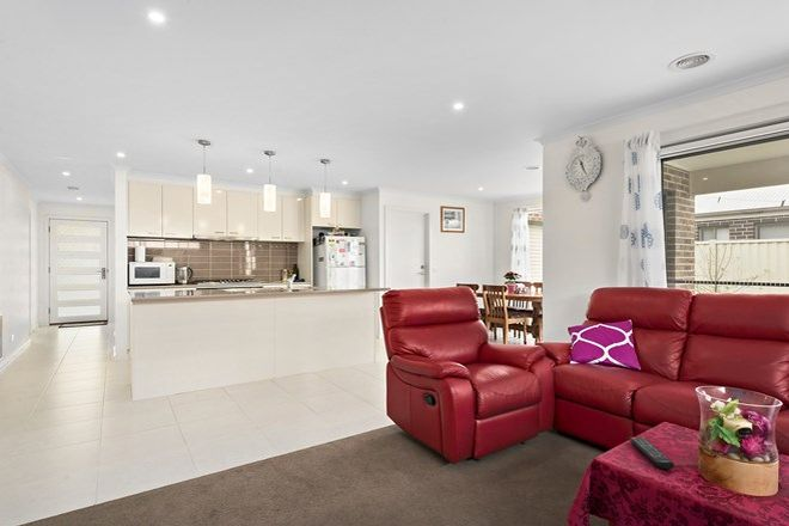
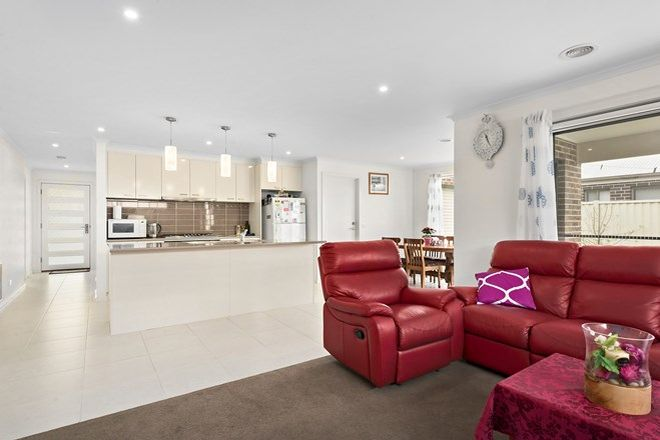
- remote control (649, 451)
